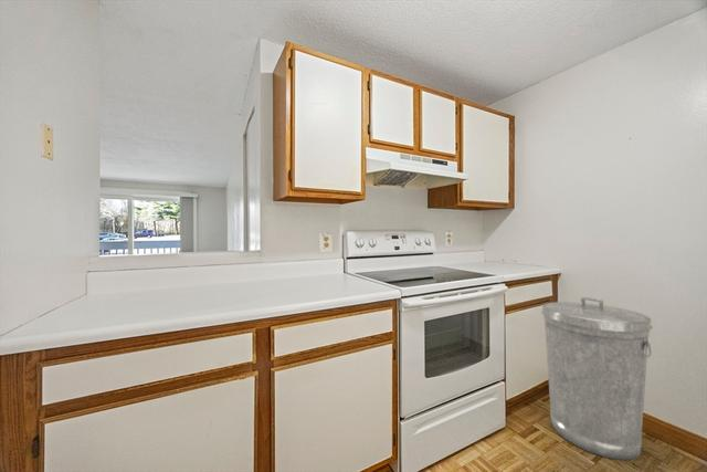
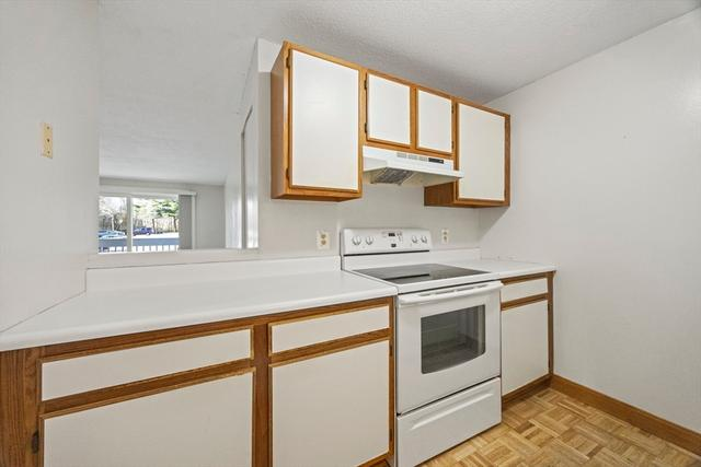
- trash can (592, 365)
